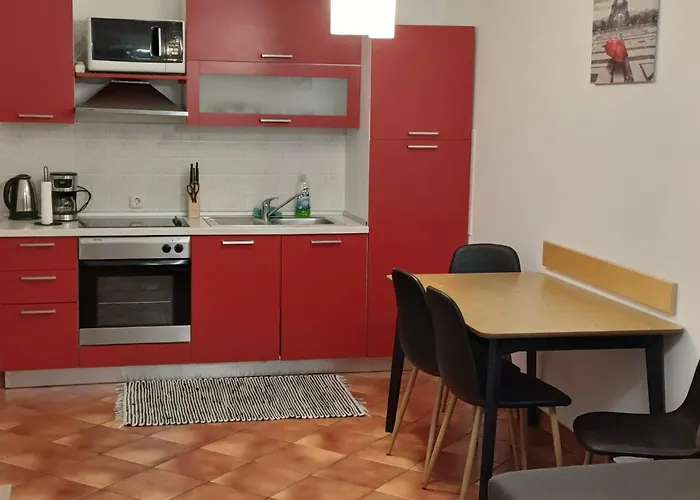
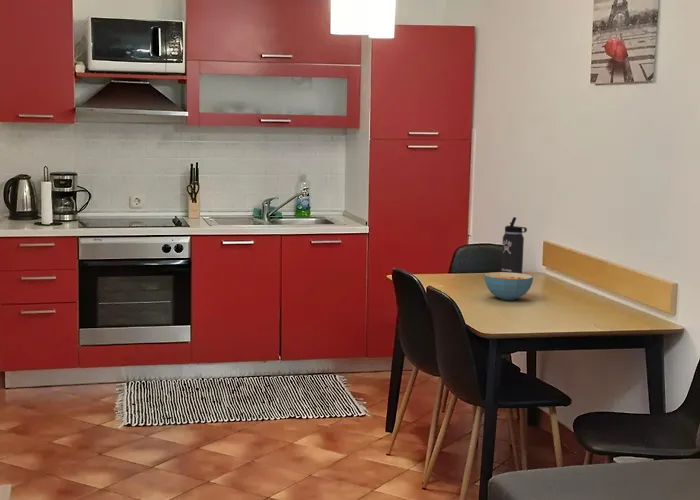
+ thermos bottle (514, 247)
+ cereal bowl (508, 287)
